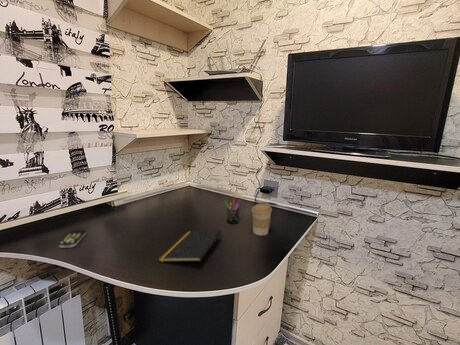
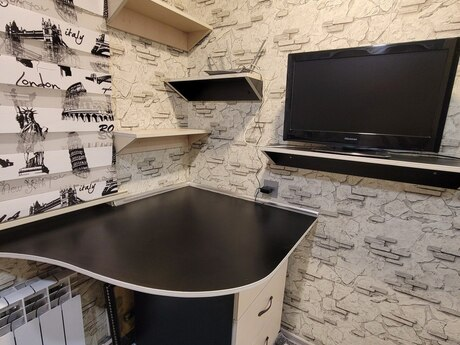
- coffee cup (261, 218)
- notepad (192, 244)
- remote control (73, 238)
- pen holder (231, 209)
